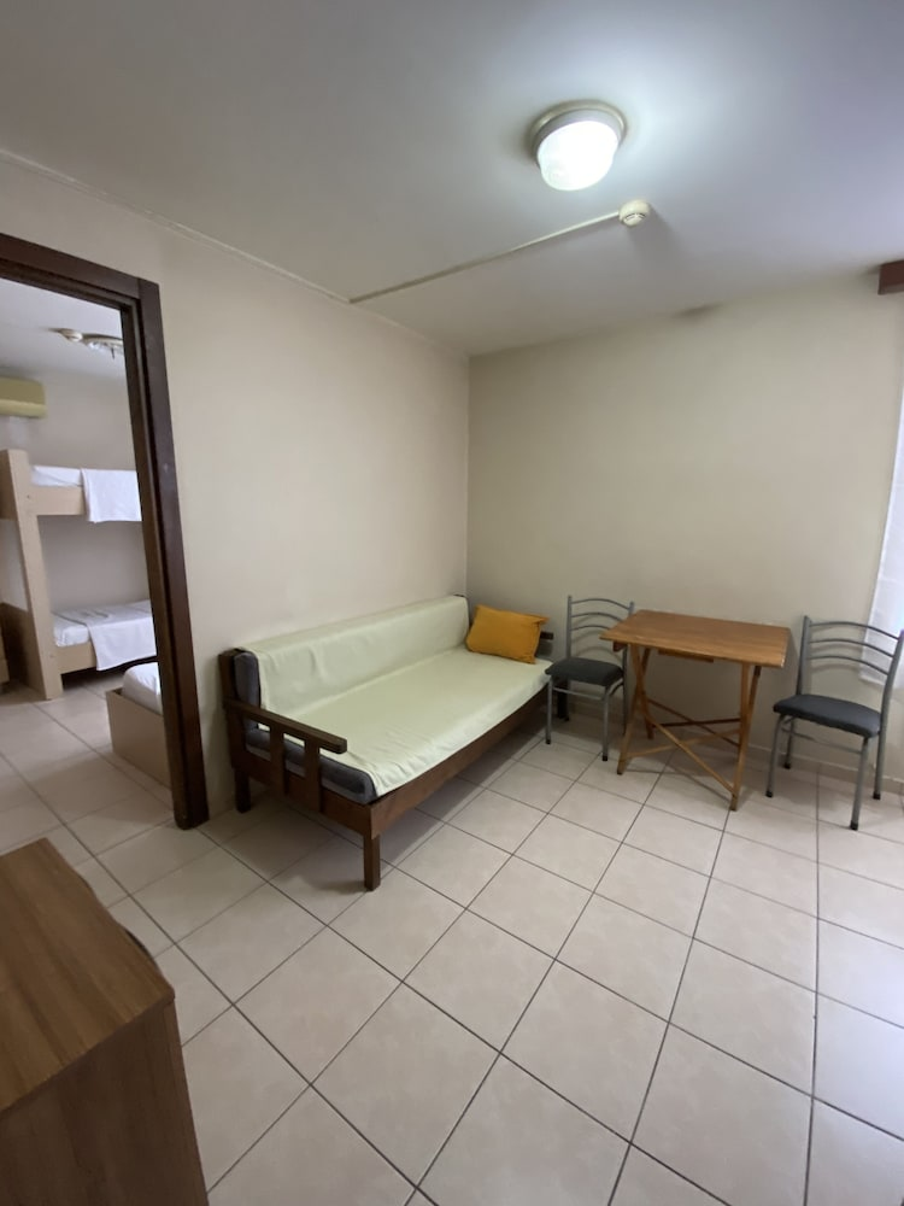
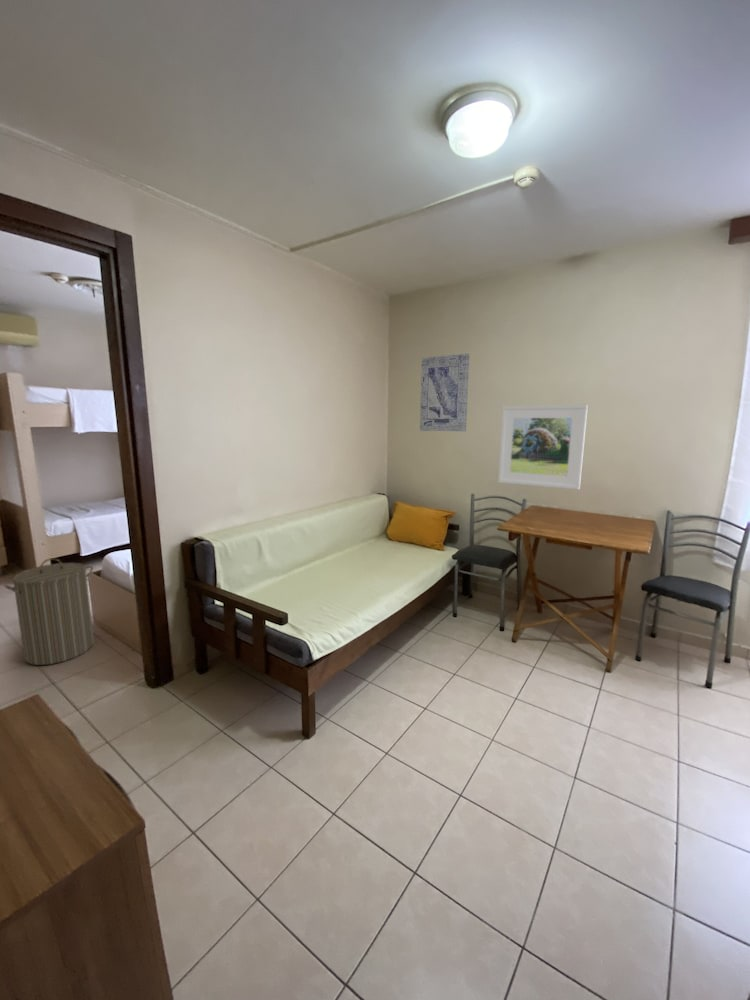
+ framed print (539, 446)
+ laundry hamper (54, 605)
+ wall art (443, 394)
